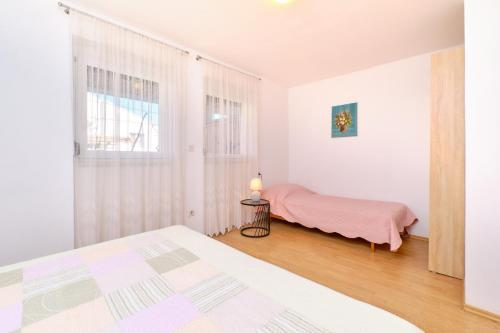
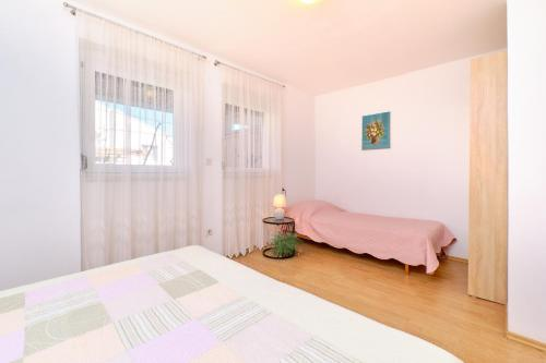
+ decorative plant (284, 242)
